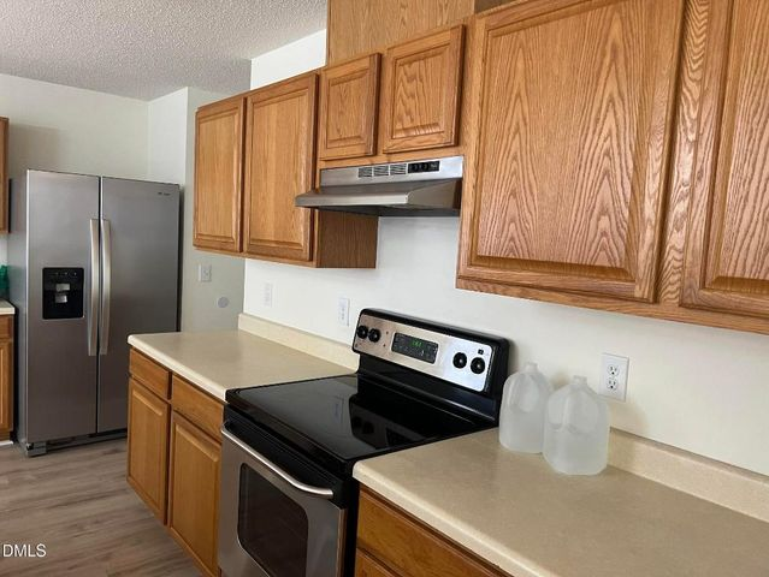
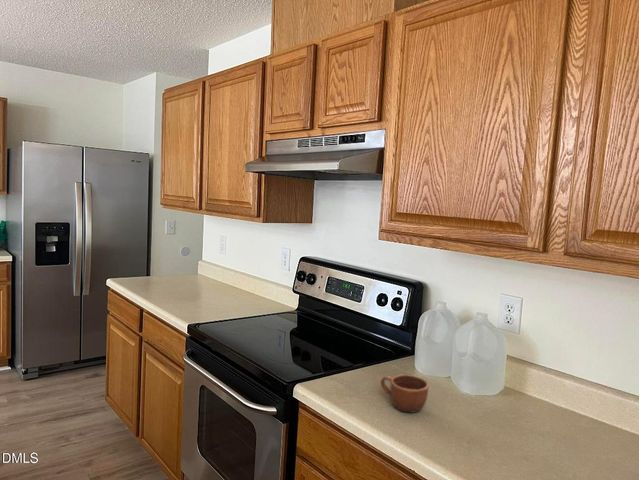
+ mug (404, 394)
